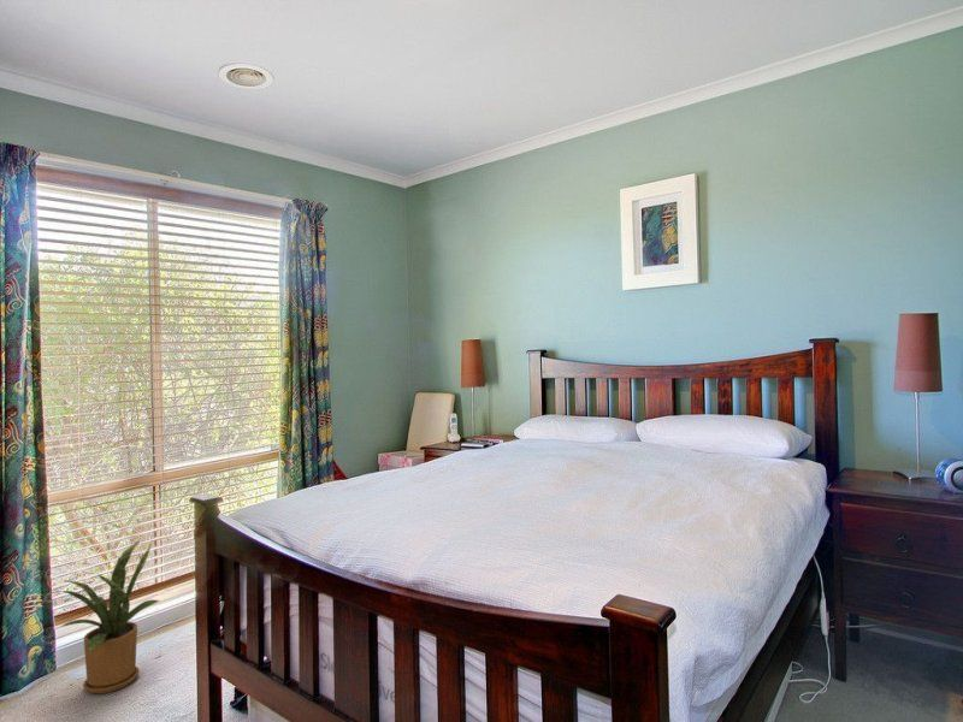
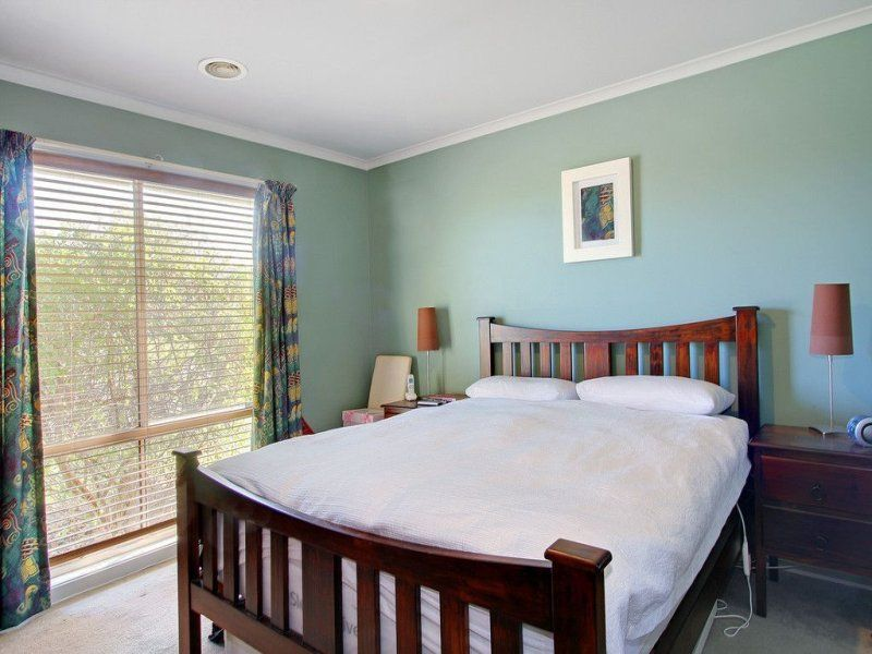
- house plant (105, 616)
